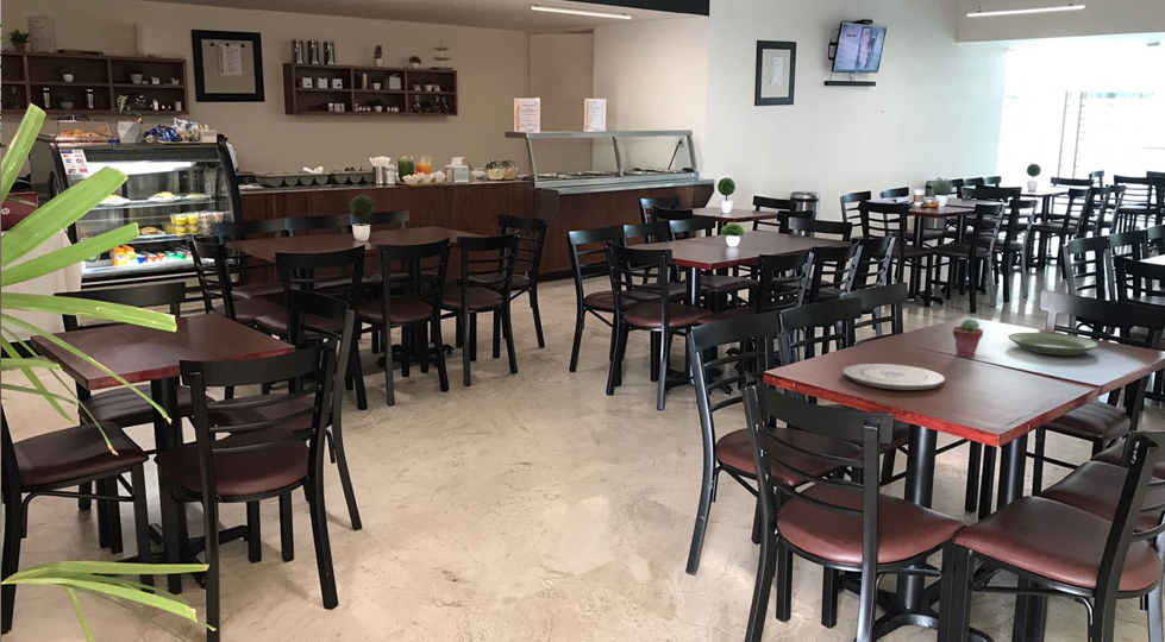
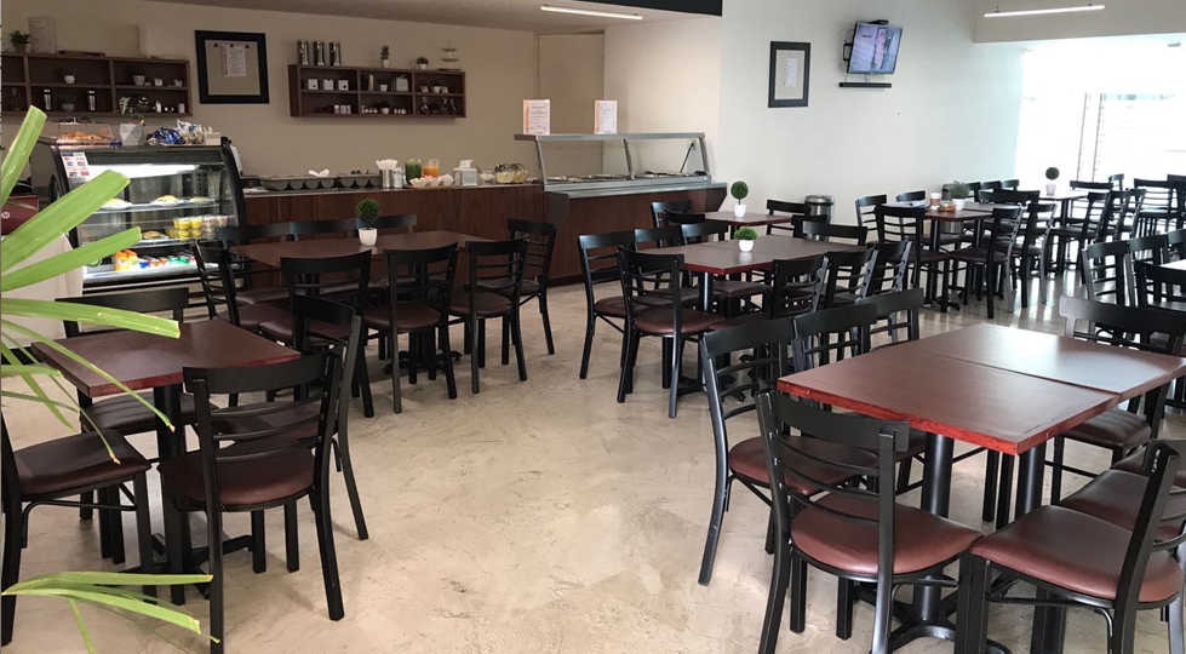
- potted succulent (966, 336)
- plate (892, 376)
- plate (1051, 344)
